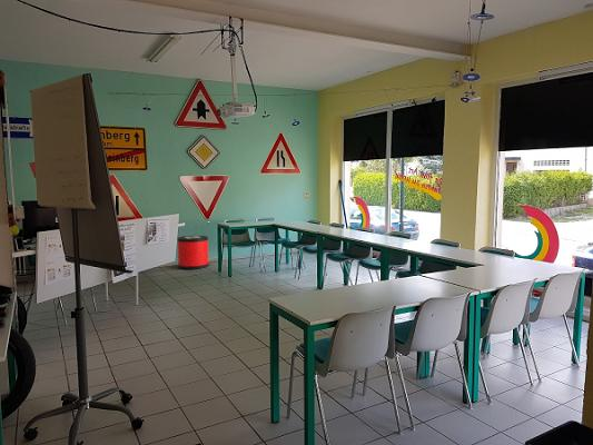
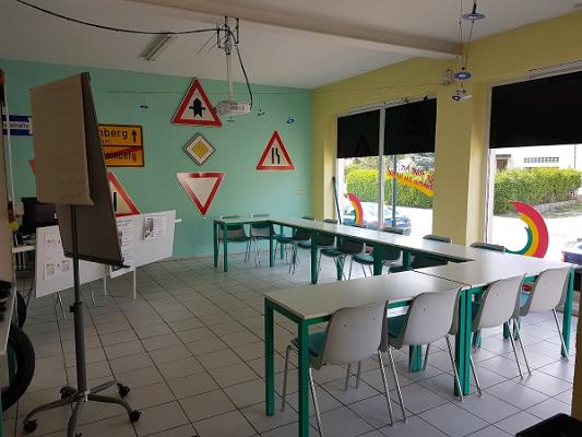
- trash can (192, 251)
